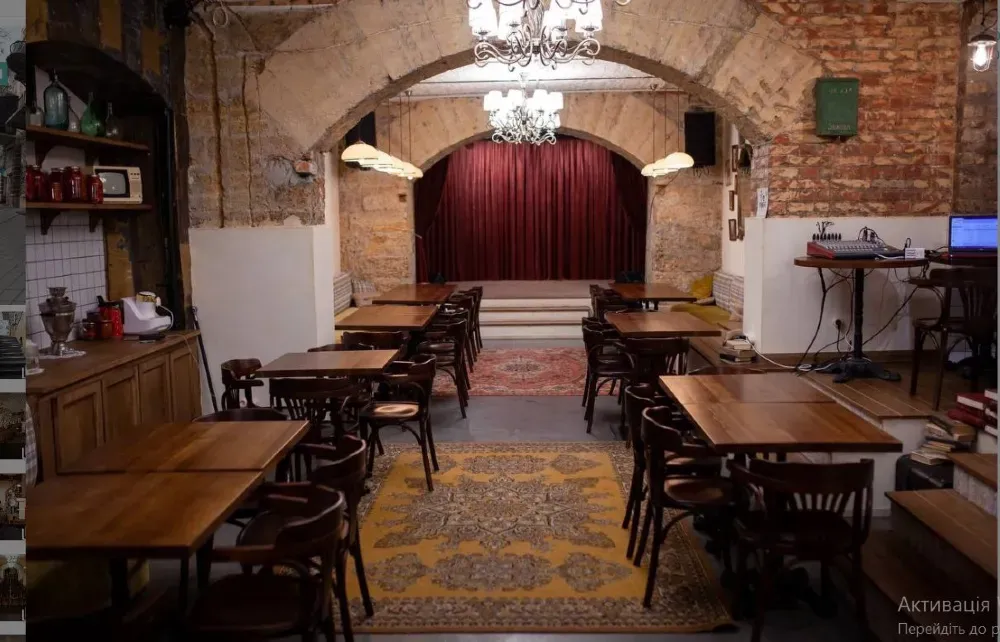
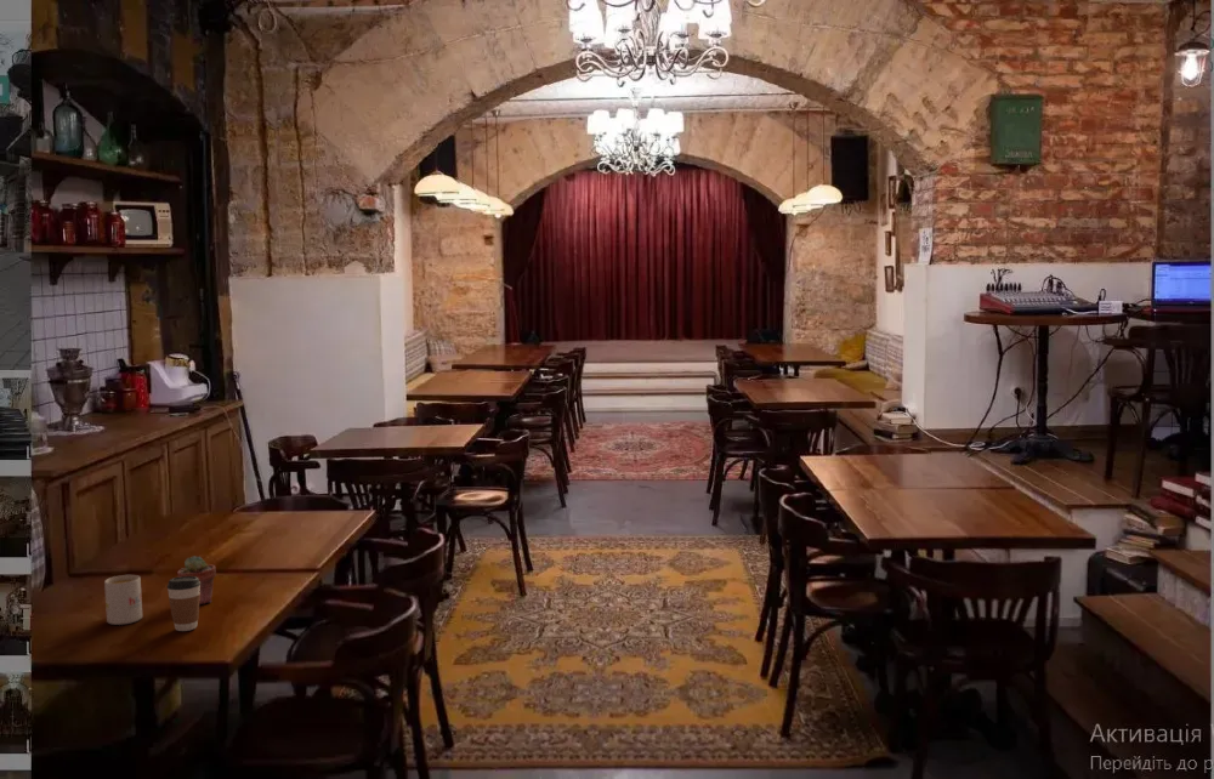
+ coffee cup (185, 603)
+ potted succulent (198, 578)
+ mug (124, 597)
